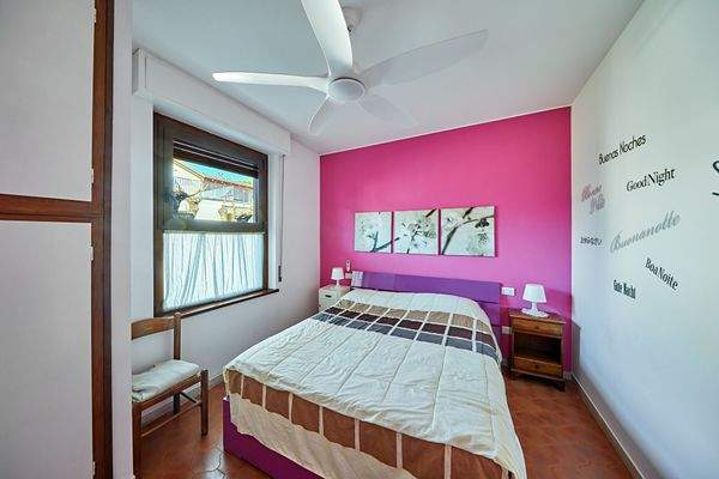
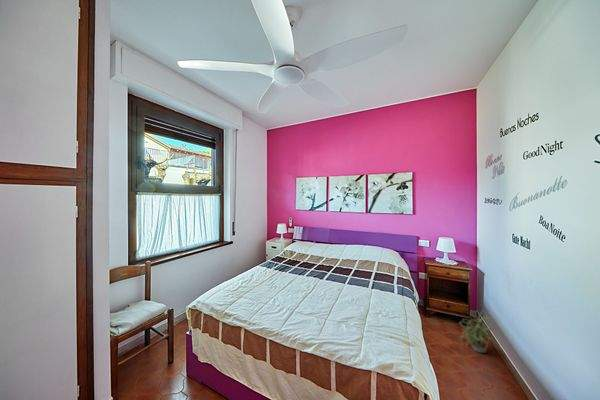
+ potted plant (480, 333)
